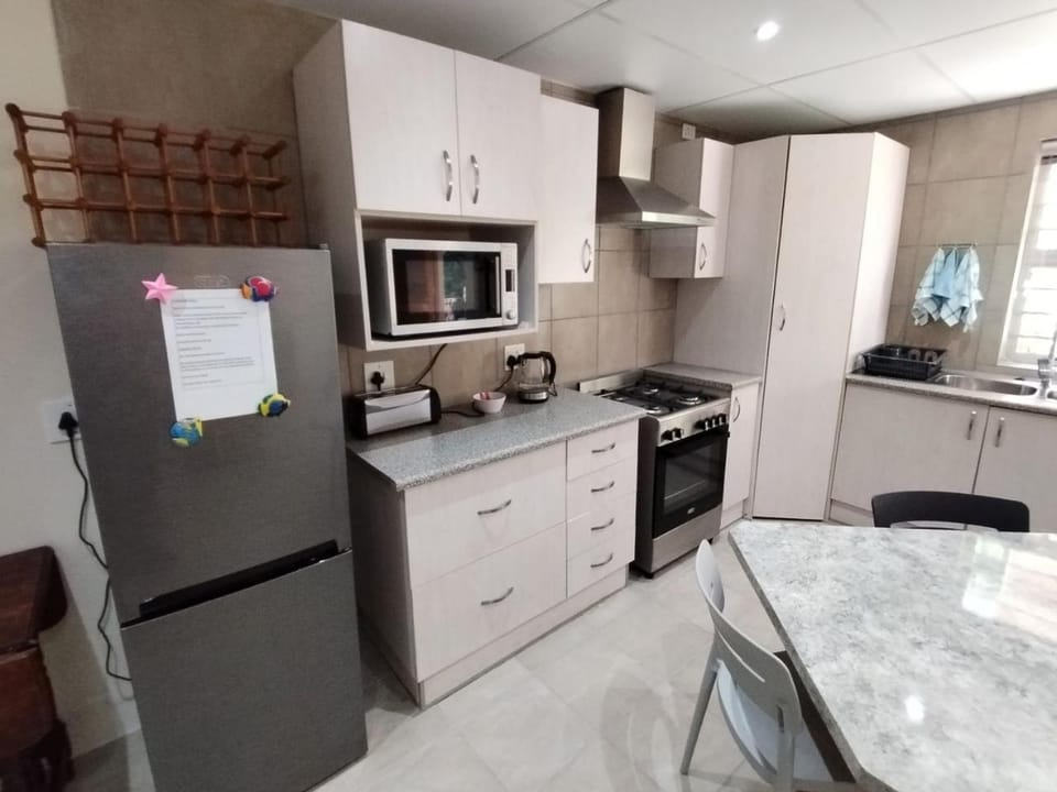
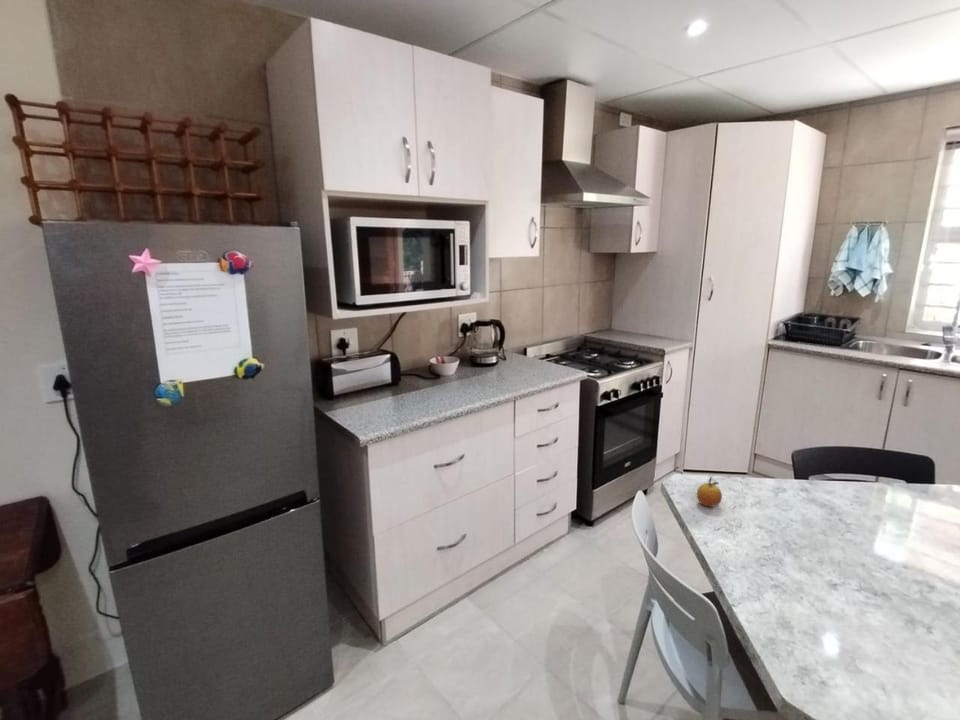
+ fruit (710, 488)
